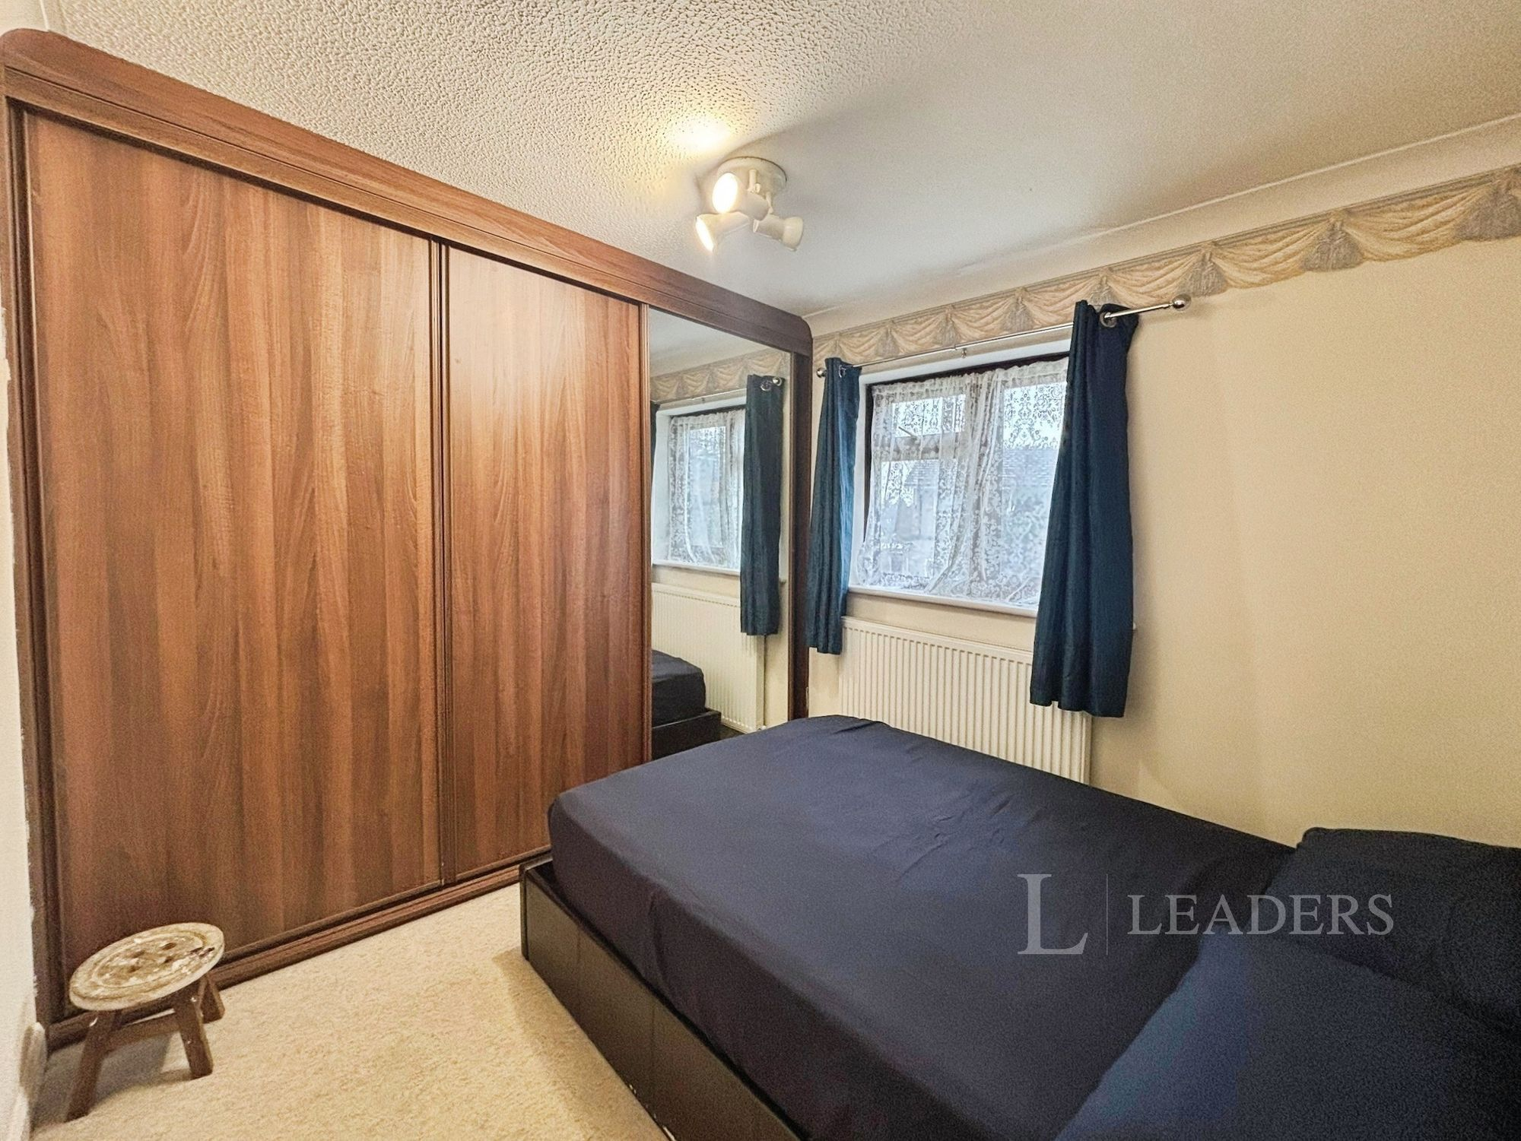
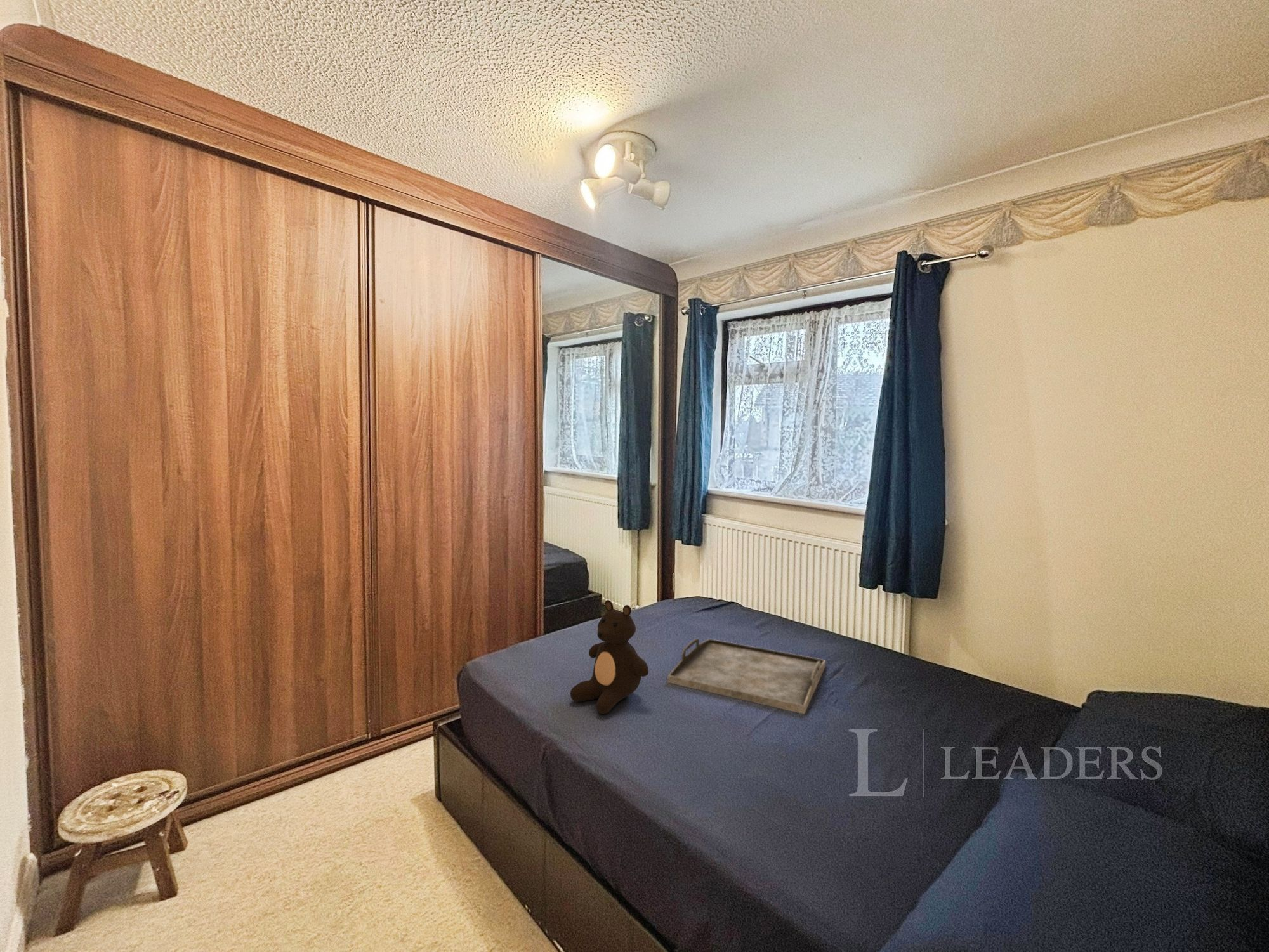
+ serving tray (749, 664)
+ teddy bear (607, 653)
